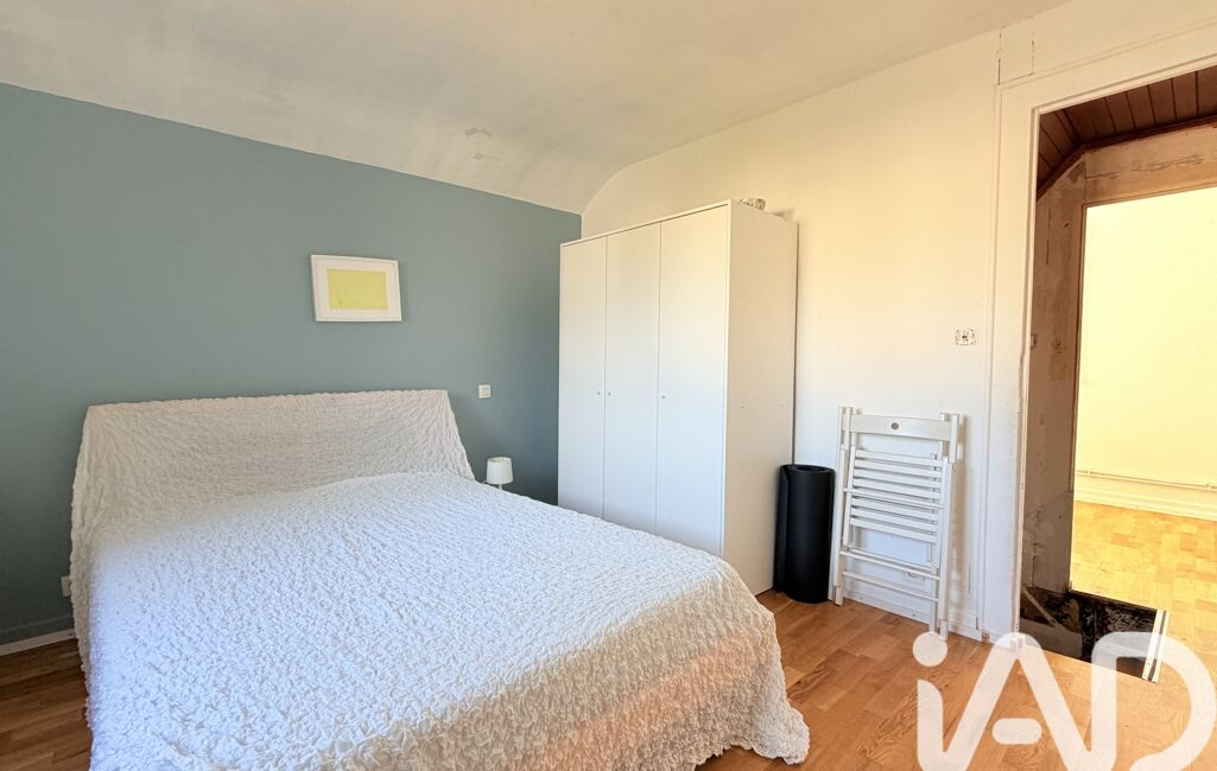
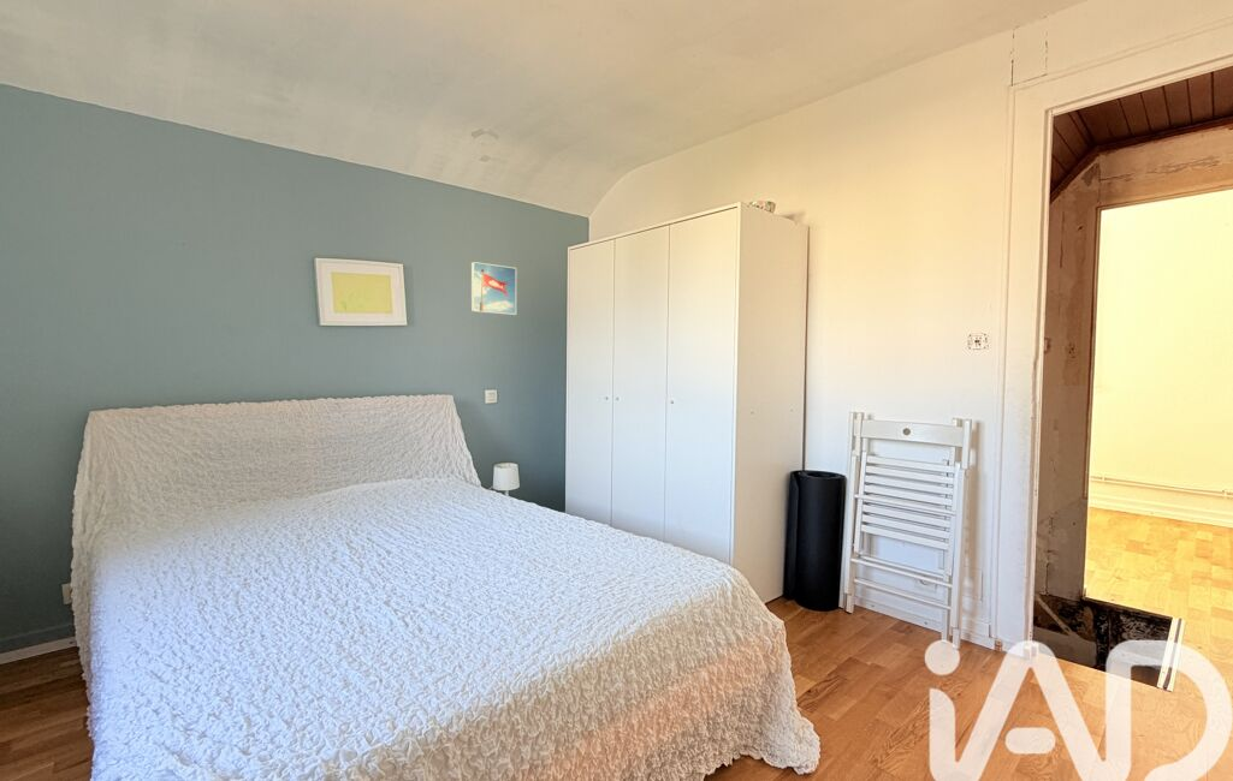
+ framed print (494, 288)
